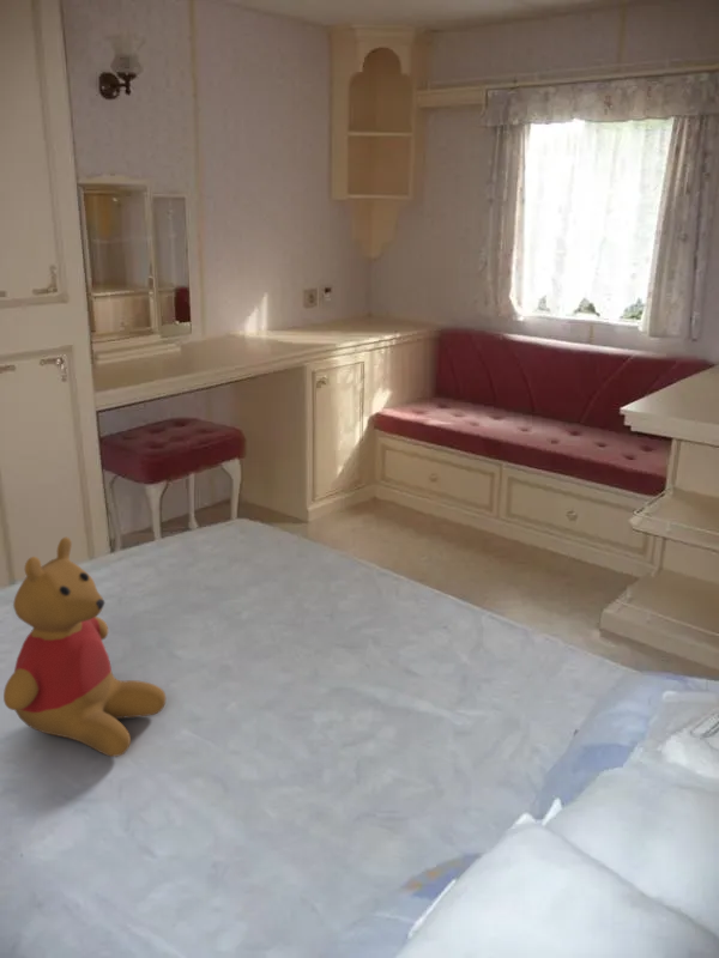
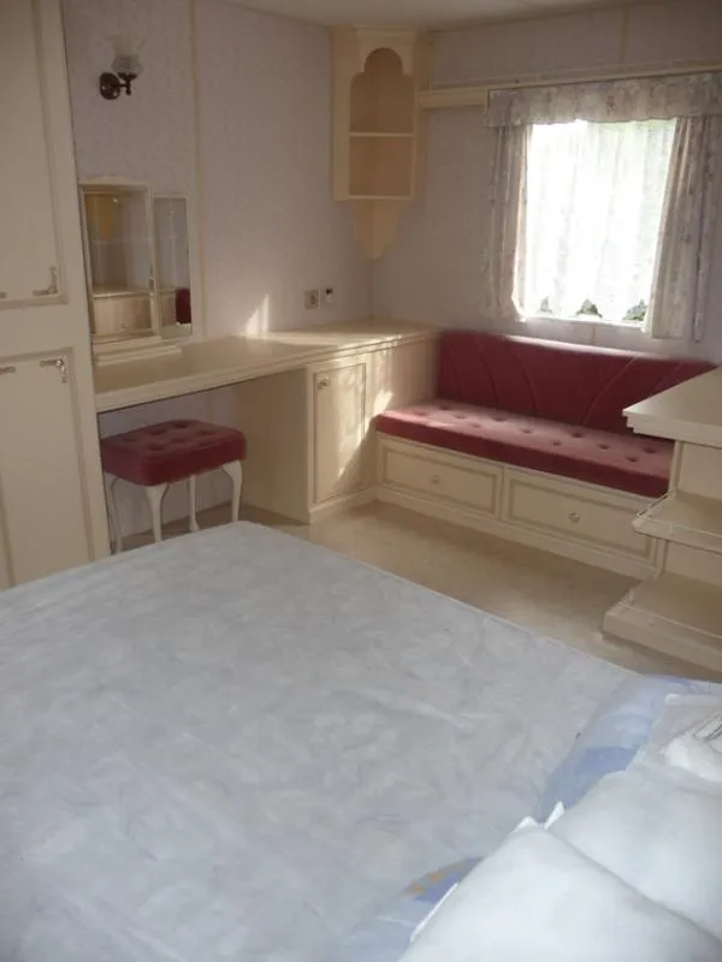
- teddy bear (84, 641)
